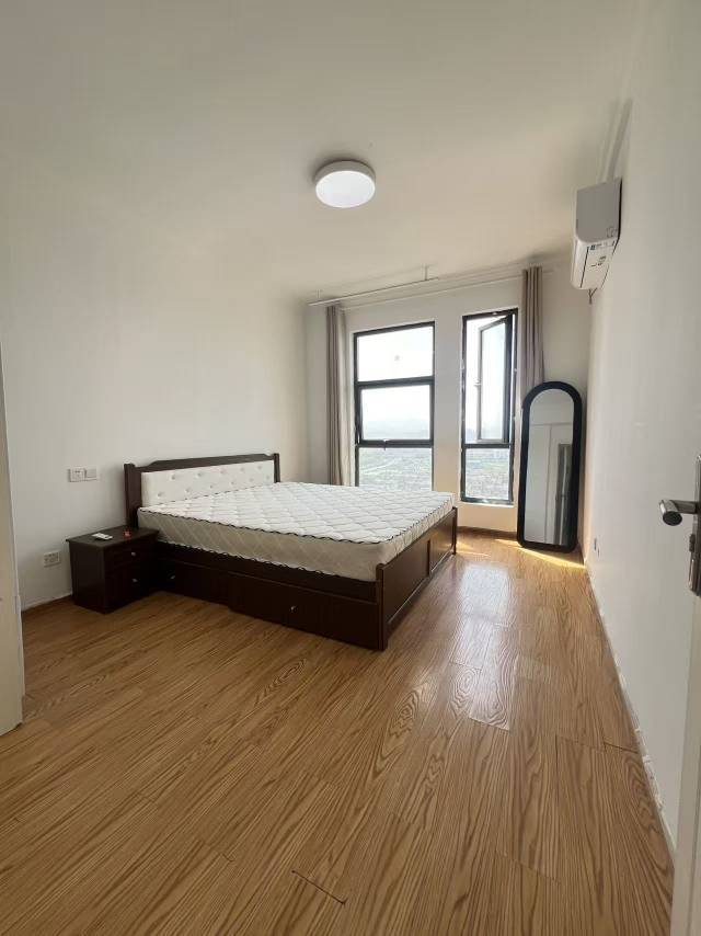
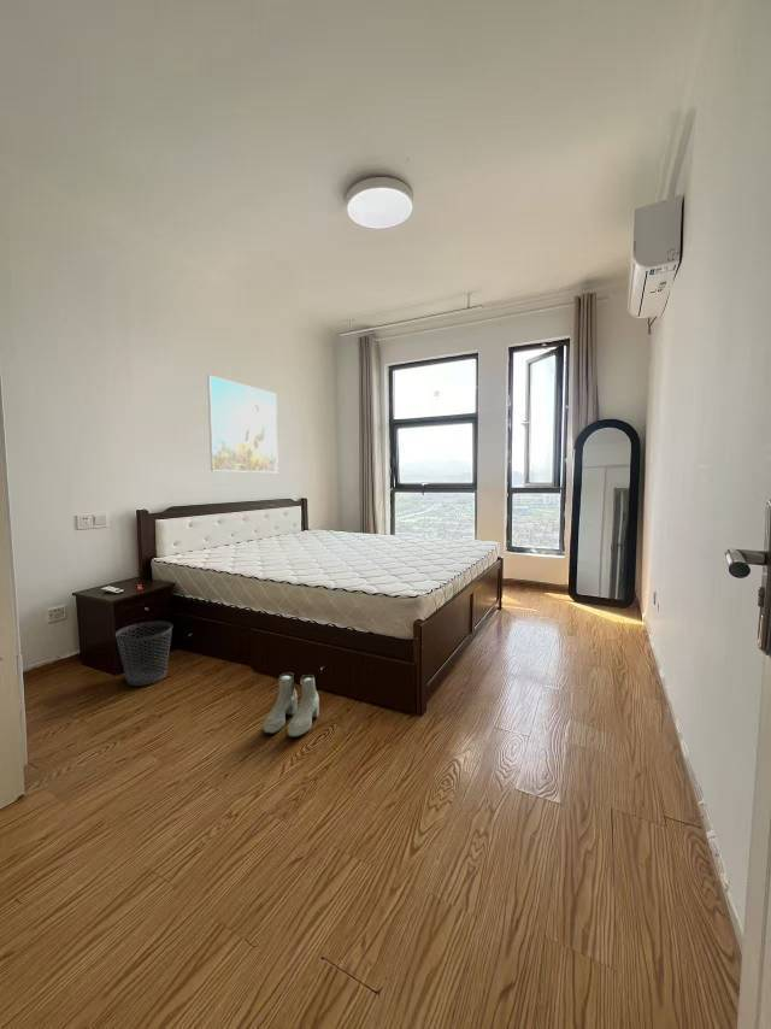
+ boots (293, 701)
+ wastebasket (146, 654)
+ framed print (246, 429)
